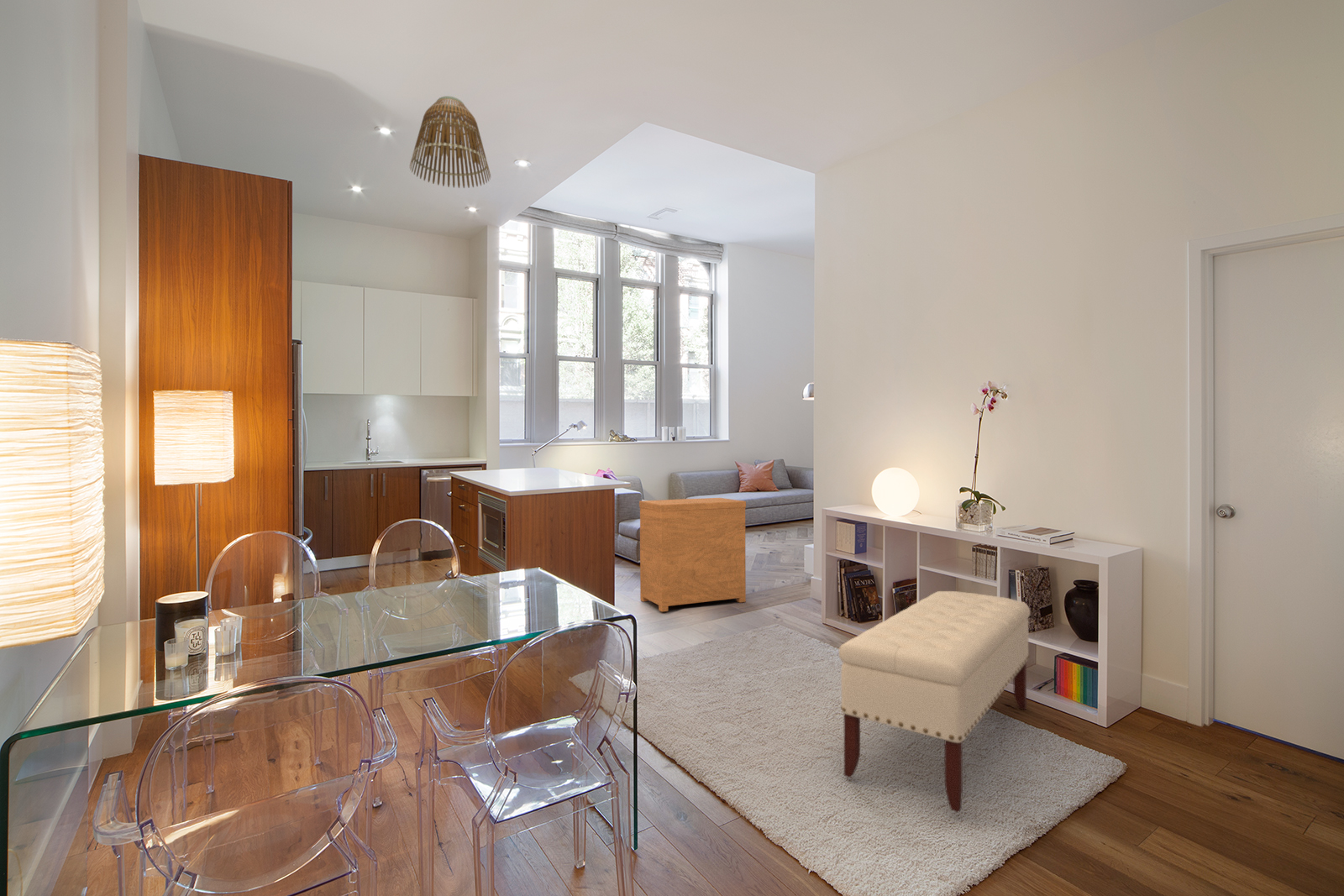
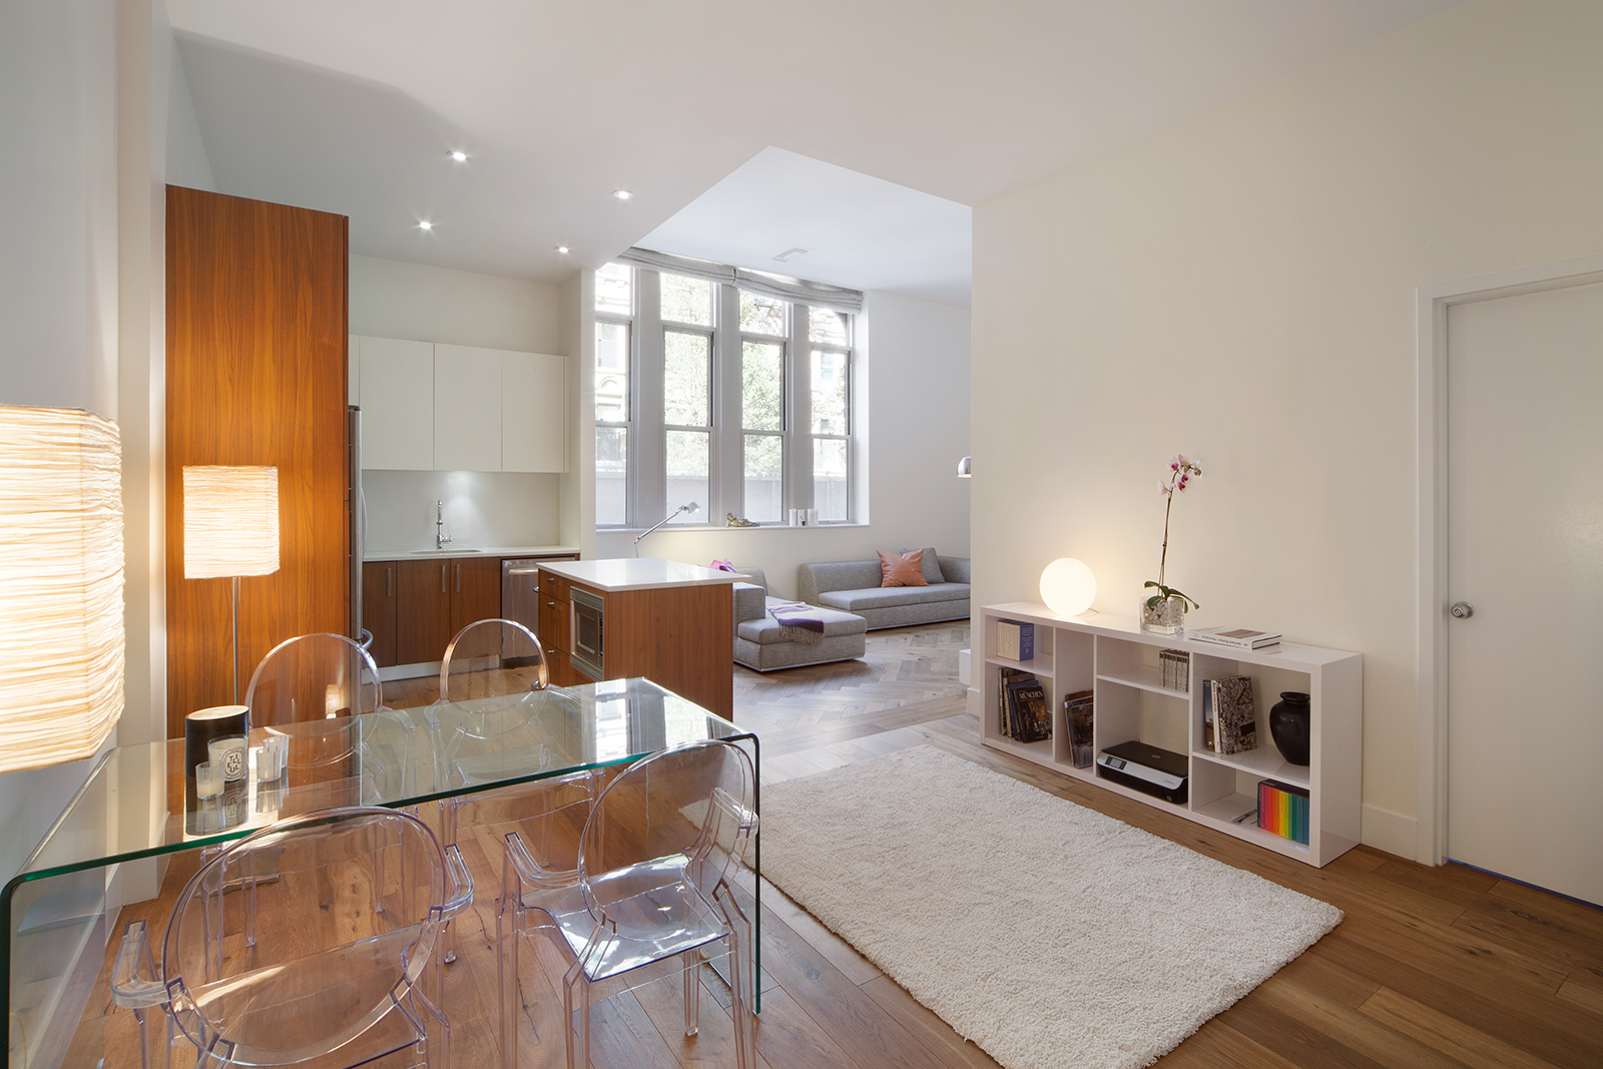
- bench (945, 678)
- lamp shade (449, 137)
- nightstand (690, 550)
